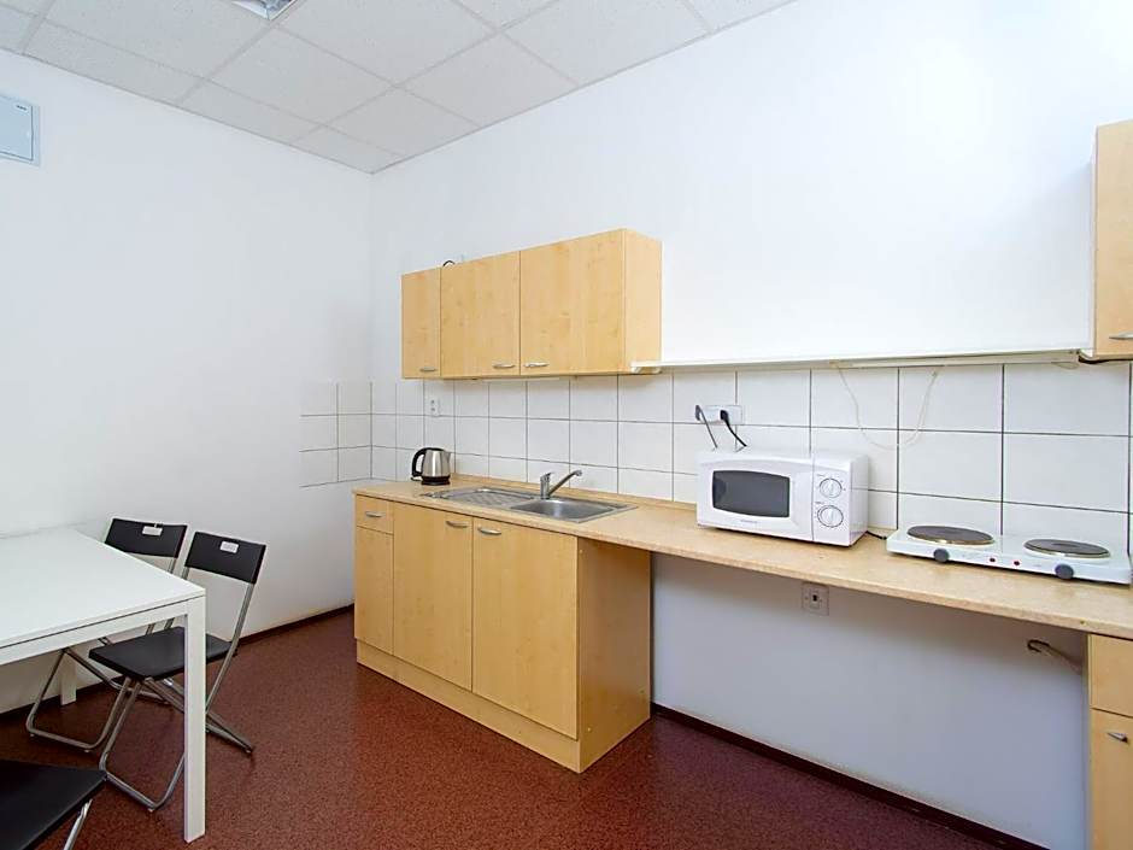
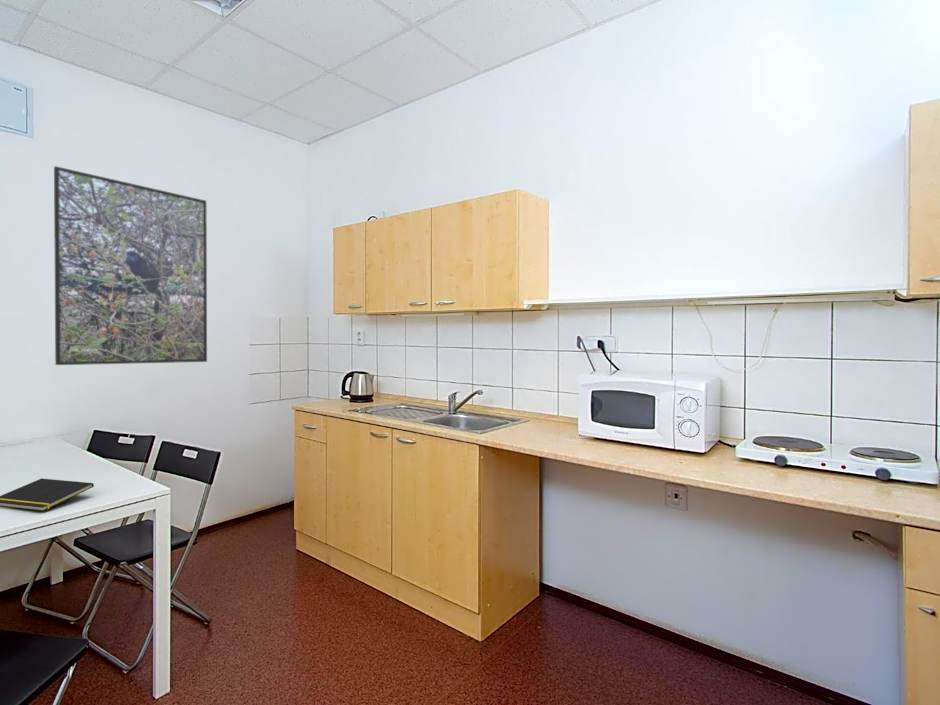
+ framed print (138, 274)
+ notepad (42, 493)
